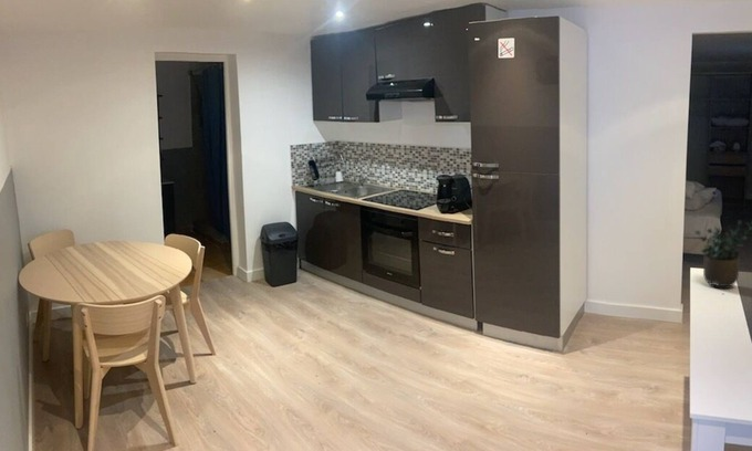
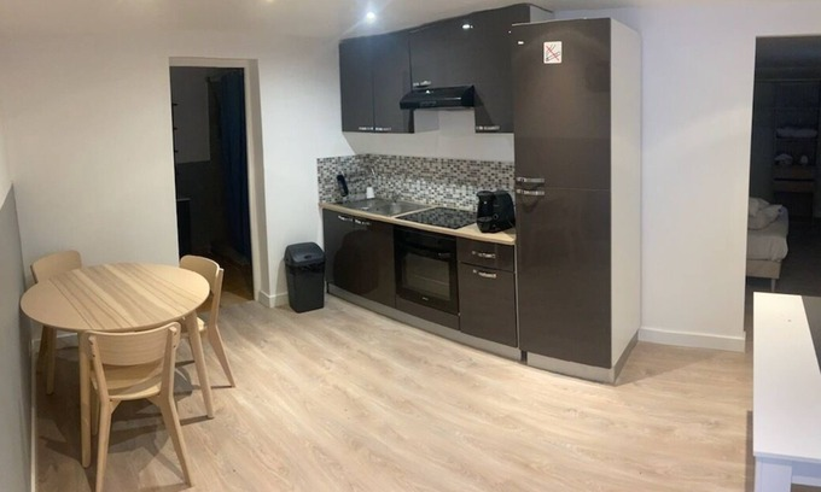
- potted plant (725, 249)
